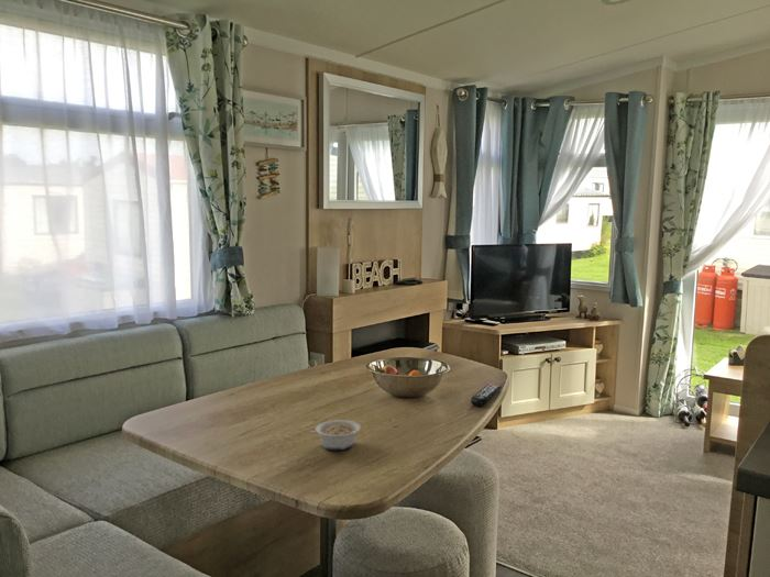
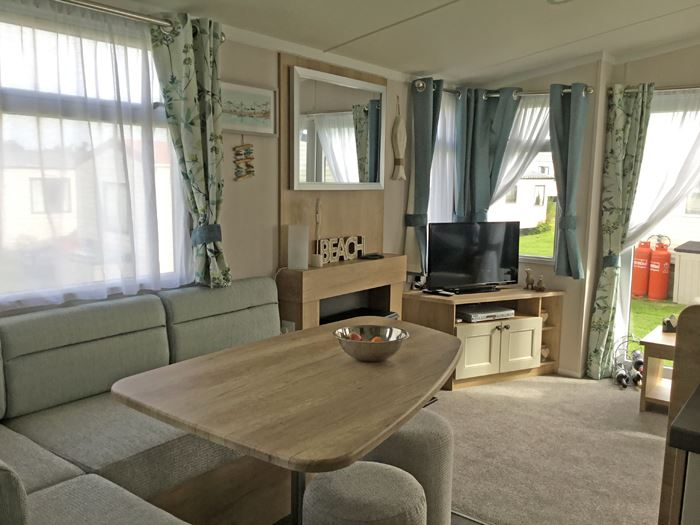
- legume (337, 434)
- remote control (486, 393)
